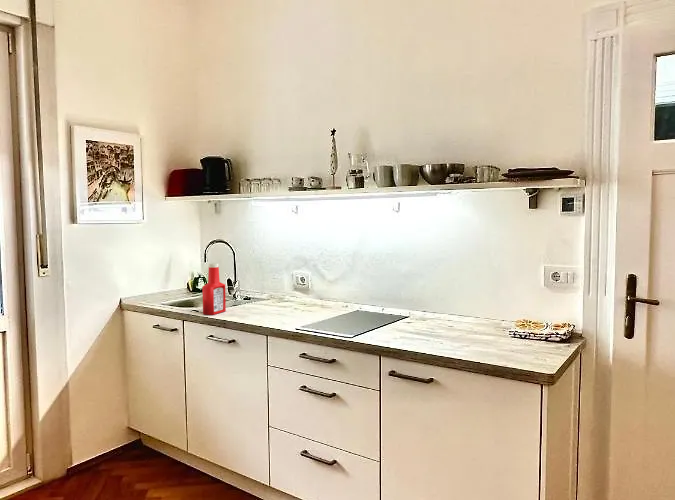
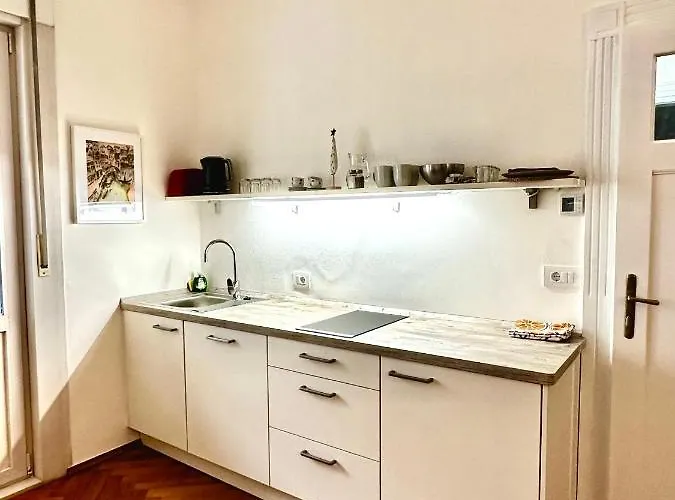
- soap bottle (214, 288)
